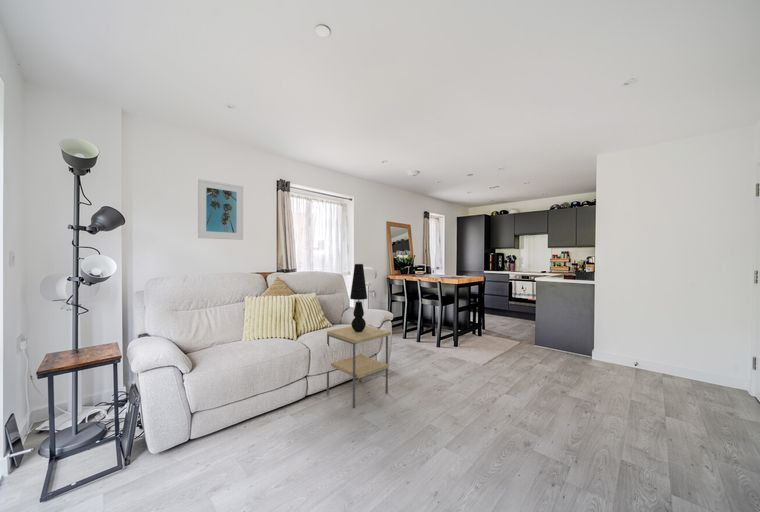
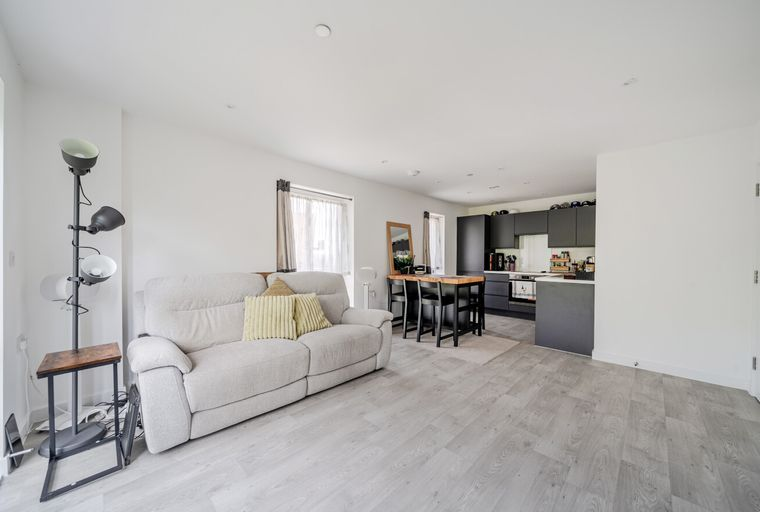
- side table (358, 362)
- table lamp (358, 297)
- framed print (221, 210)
